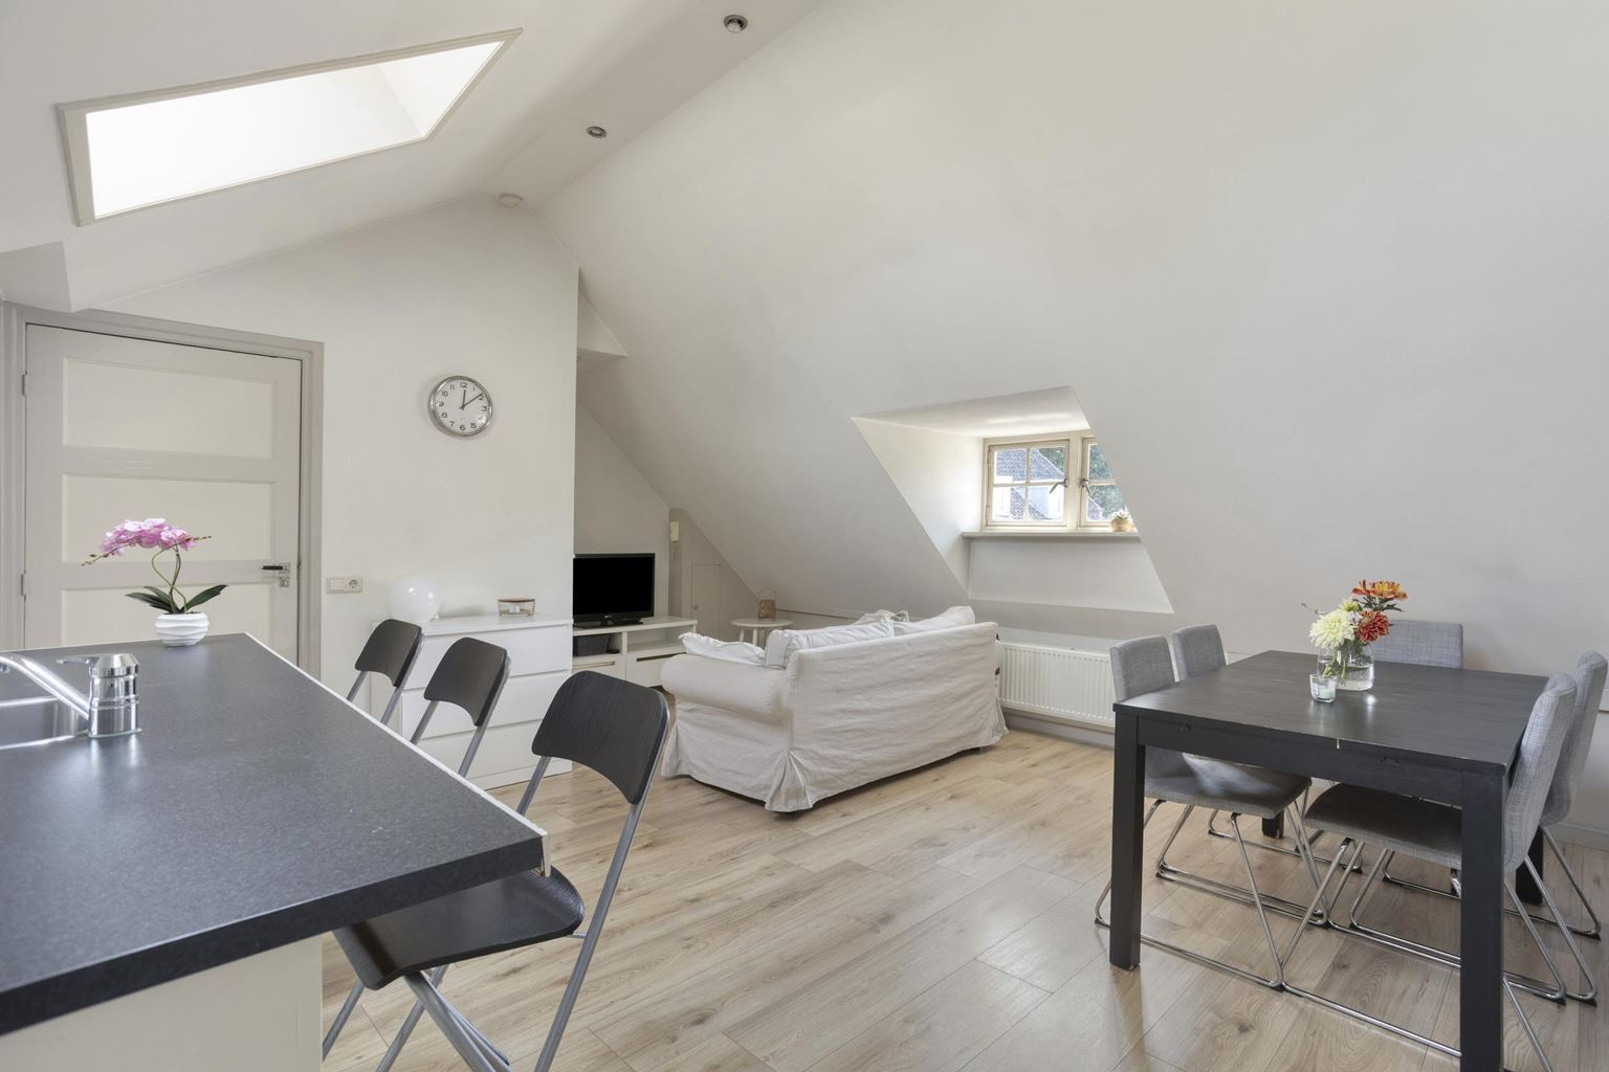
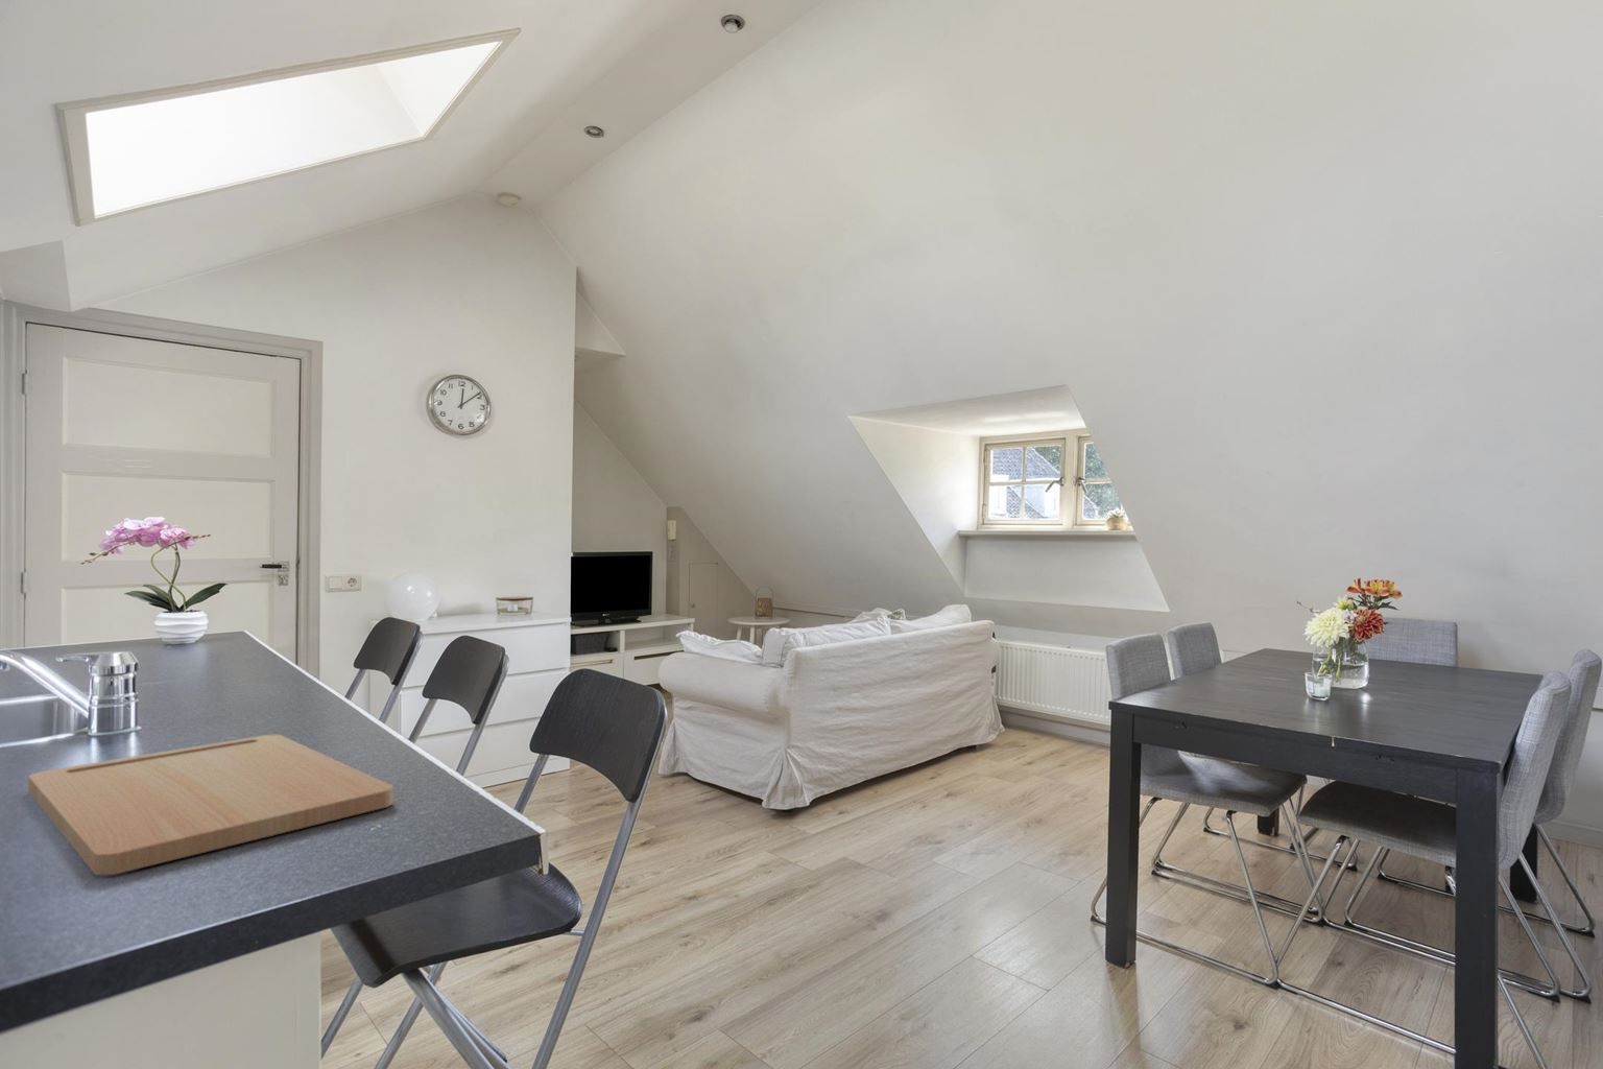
+ cutting board (208, 789)
